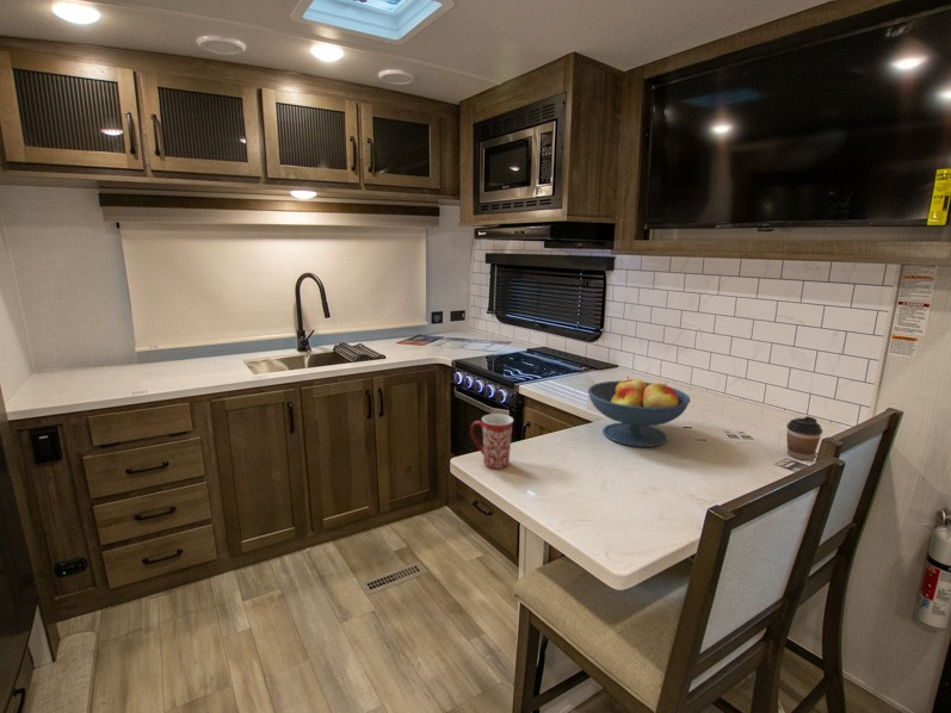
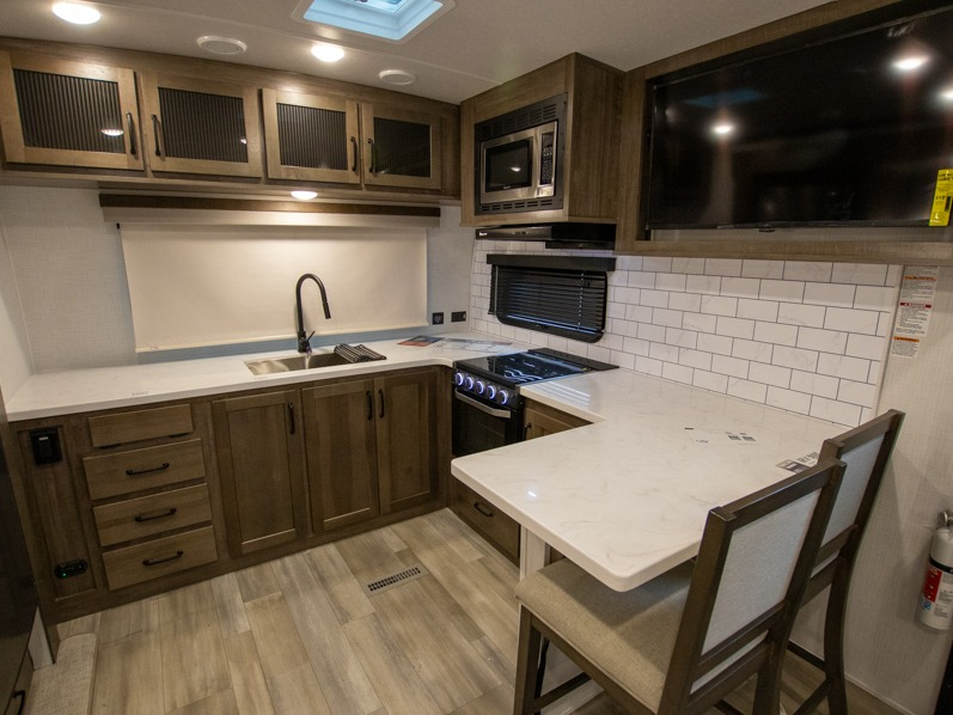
- mug (490, 440)
- coffee cup (802, 436)
- fruit bowl (636, 407)
